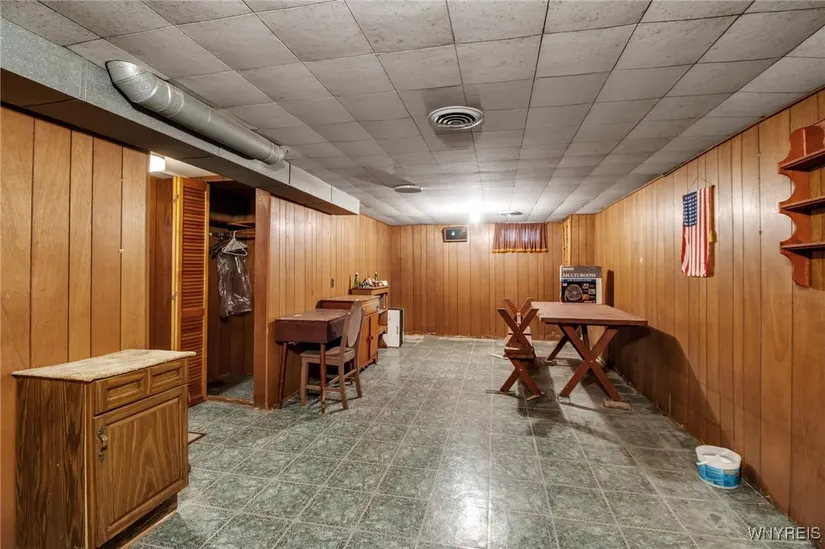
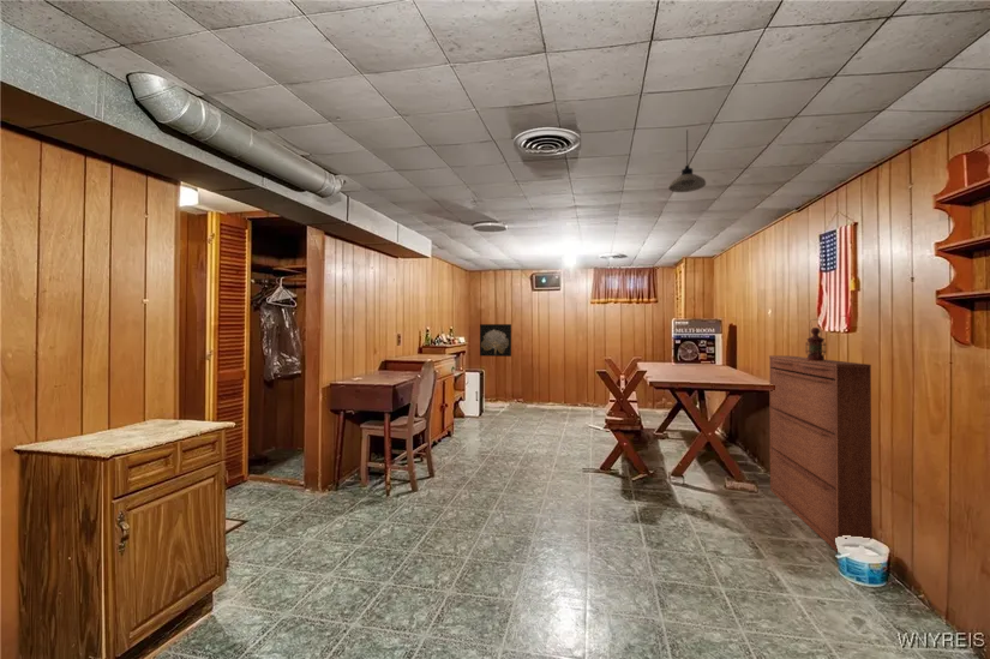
+ pendant light (686, 158)
+ lantern (815, 339)
+ wall art (494, 340)
+ dresser (809, 438)
